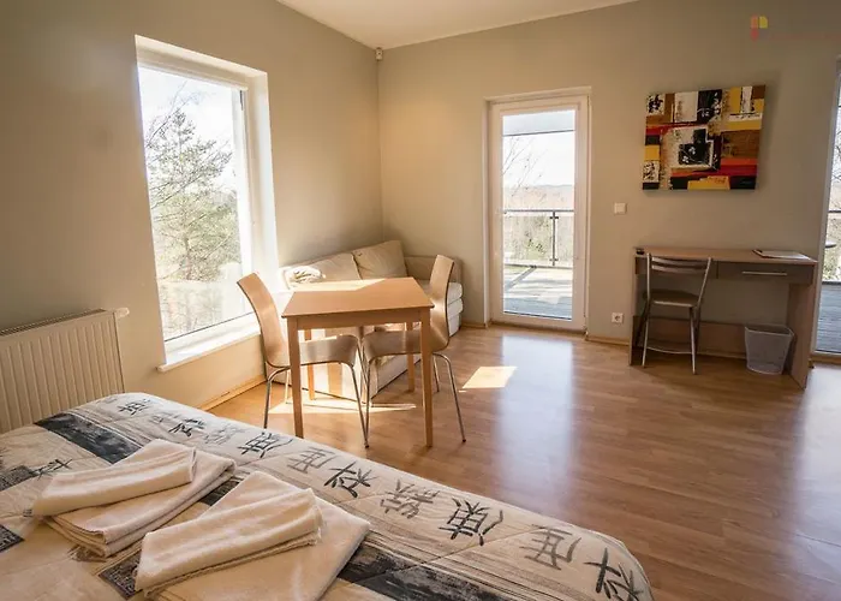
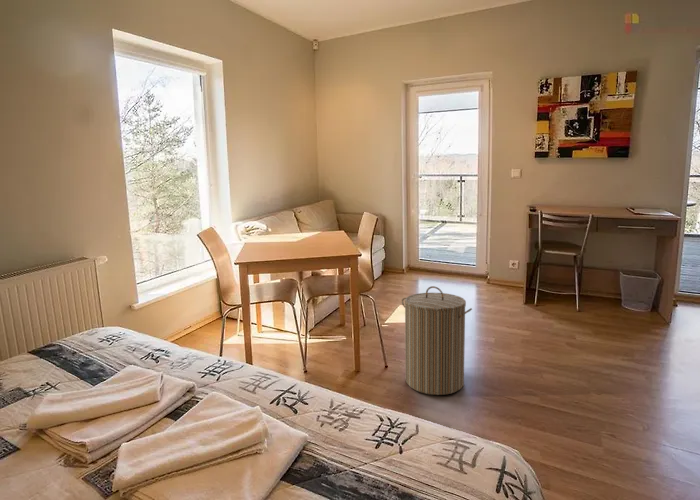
+ laundry hamper (434, 334)
